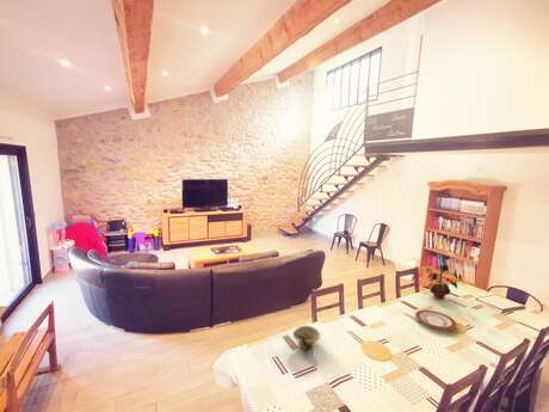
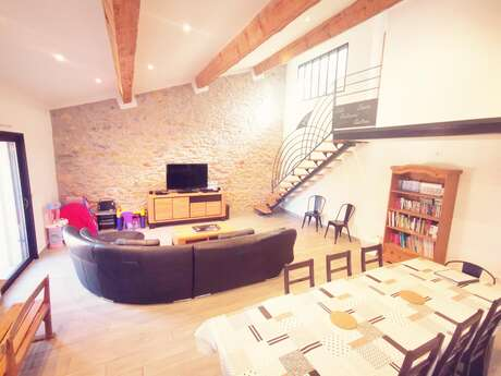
- potted plant (444, 279)
- bowl (306, 339)
- plate (434, 320)
